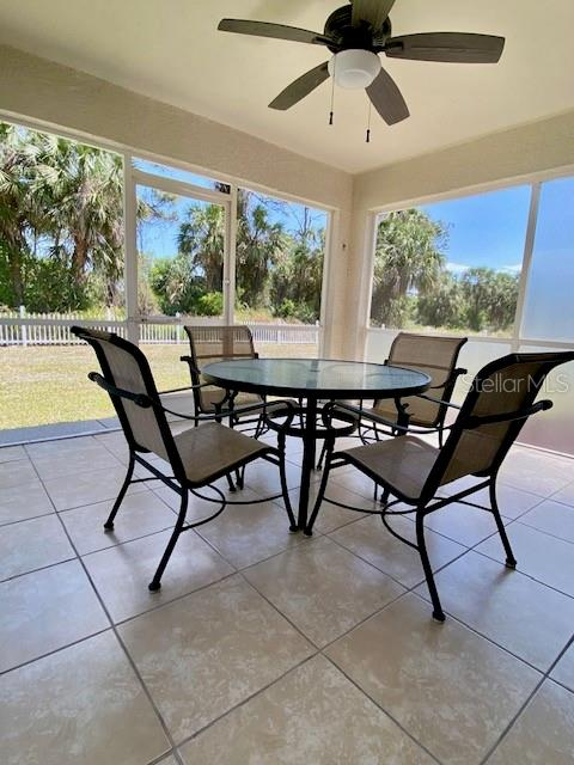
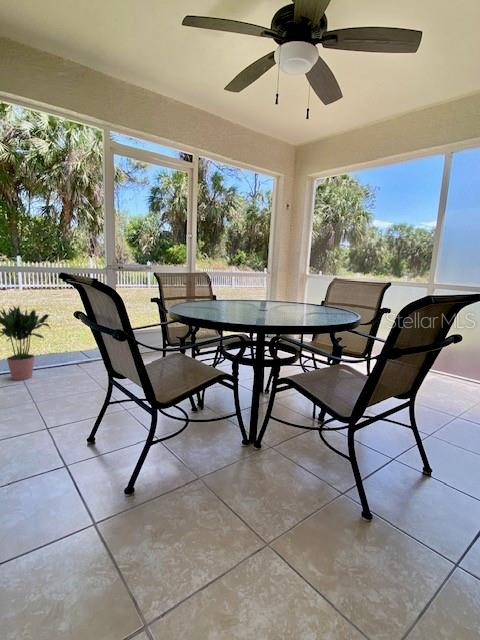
+ potted plant (23, 340)
